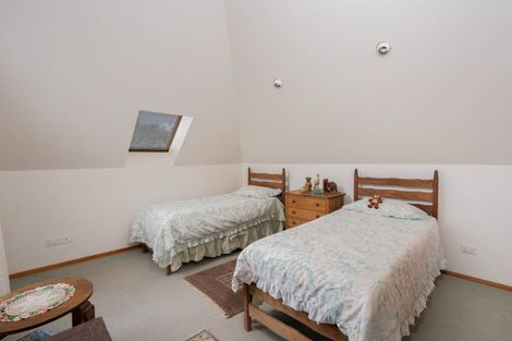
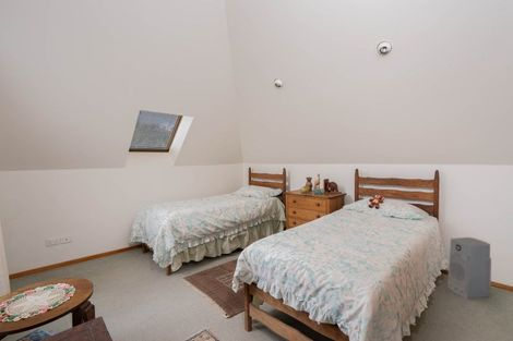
+ air purifier (468, 266)
